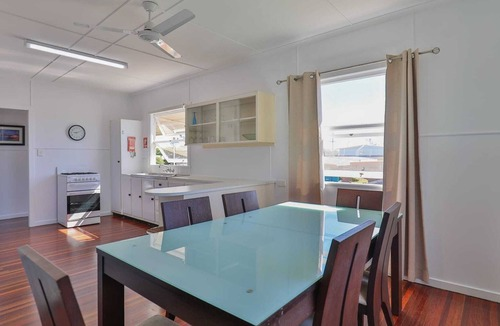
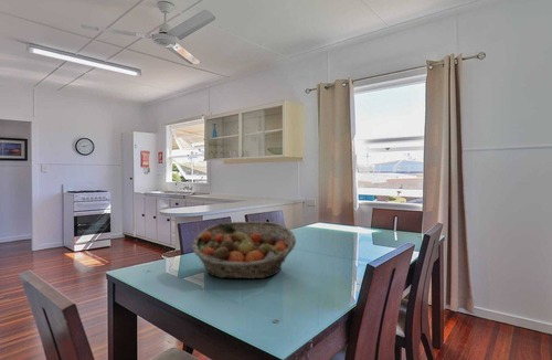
+ fruit basket (244, 247)
